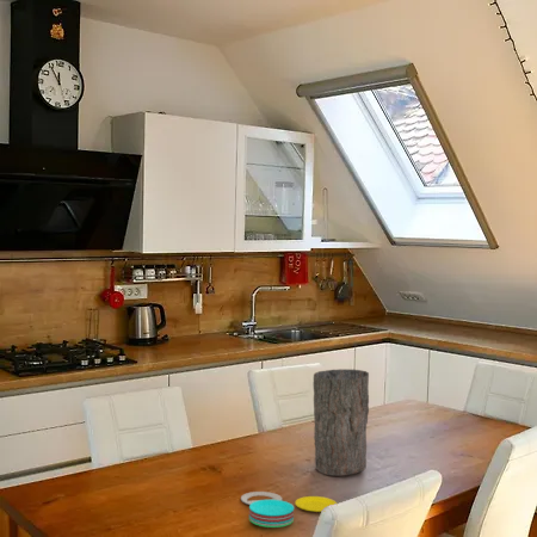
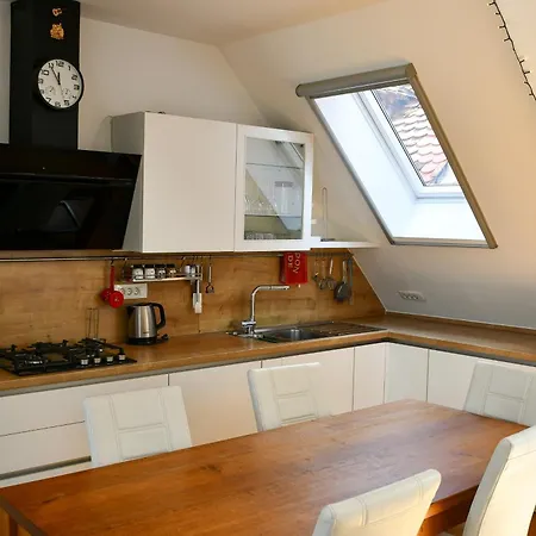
- plate (277, 500)
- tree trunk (340, 421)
